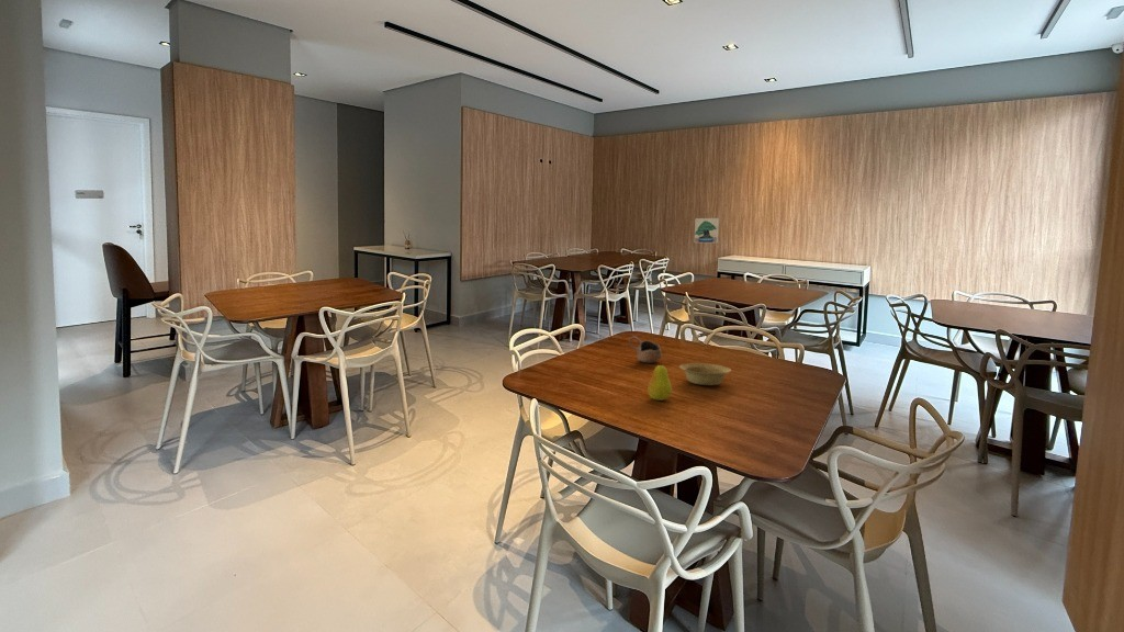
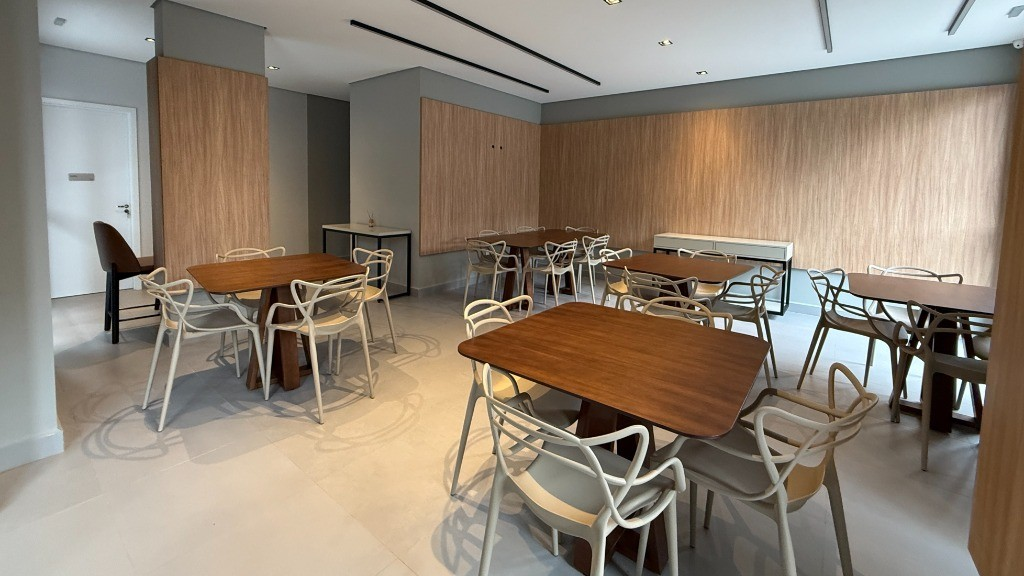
- cup (645, 349)
- bowl (704, 375)
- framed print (706, 230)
- fruit (660, 380)
